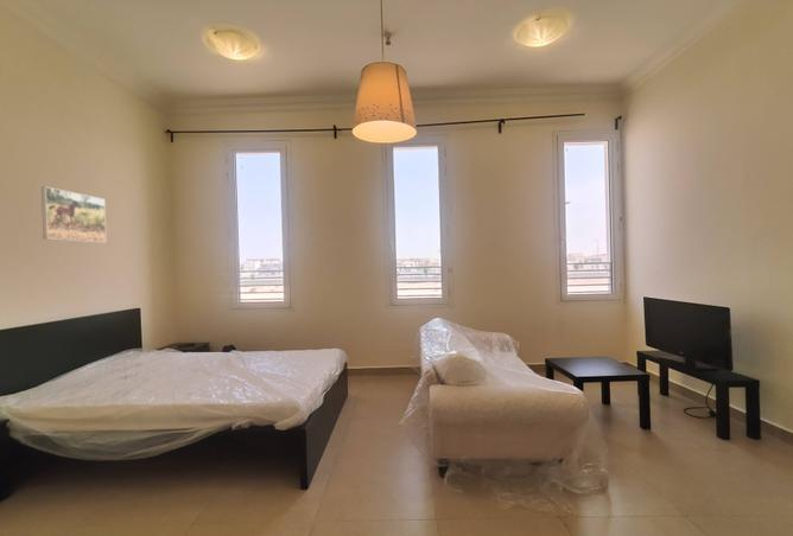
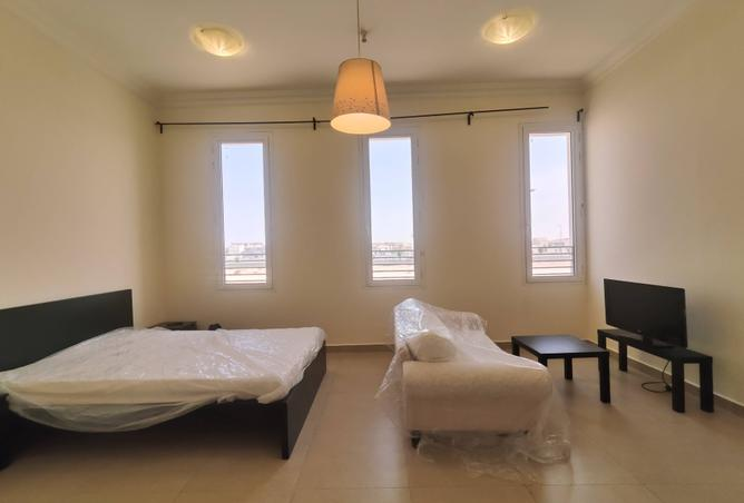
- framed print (76, 217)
